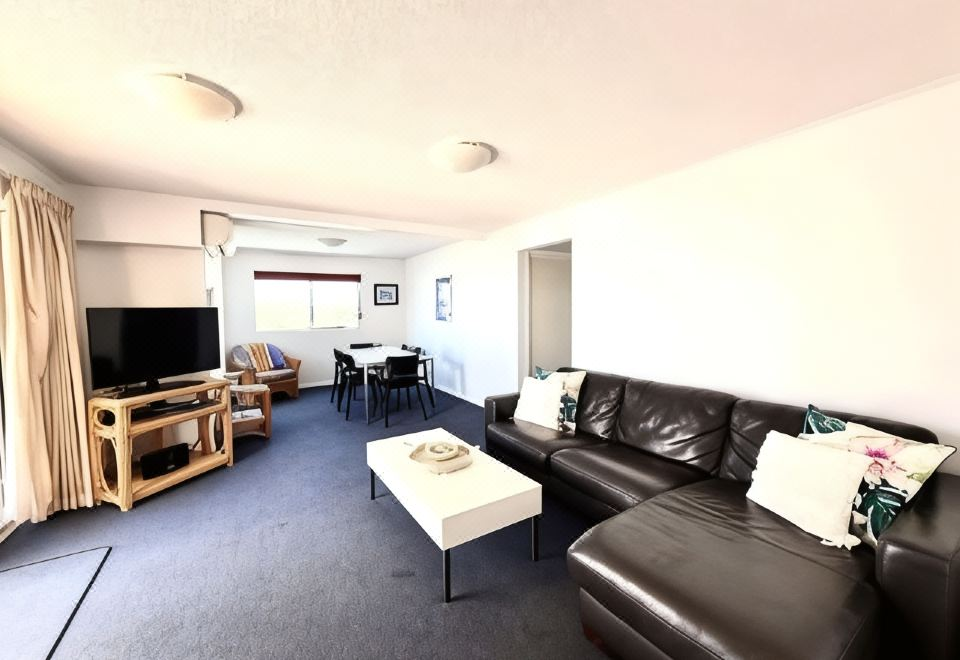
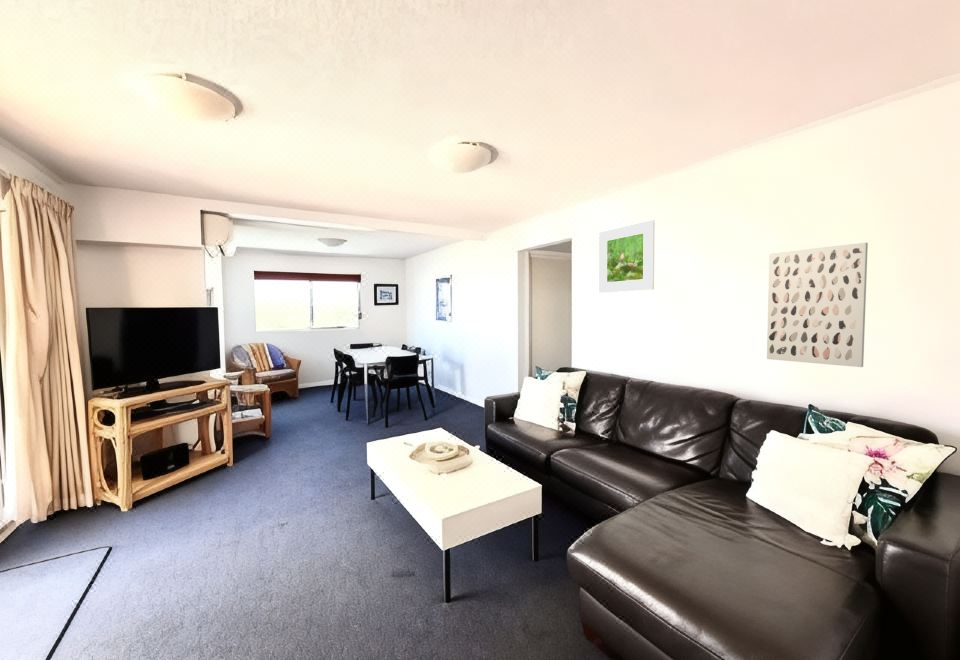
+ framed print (624, 259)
+ wall art (812, 306)
